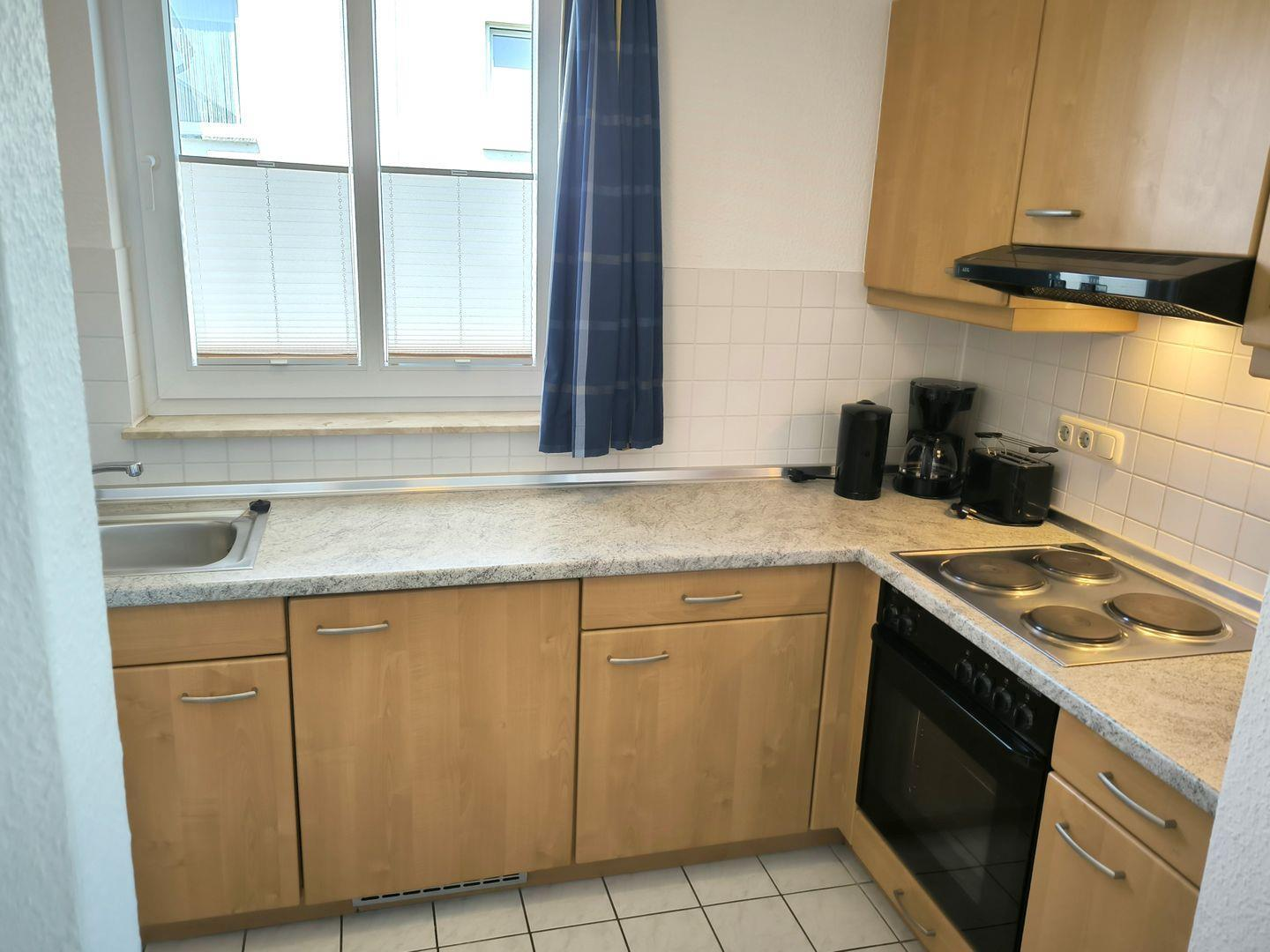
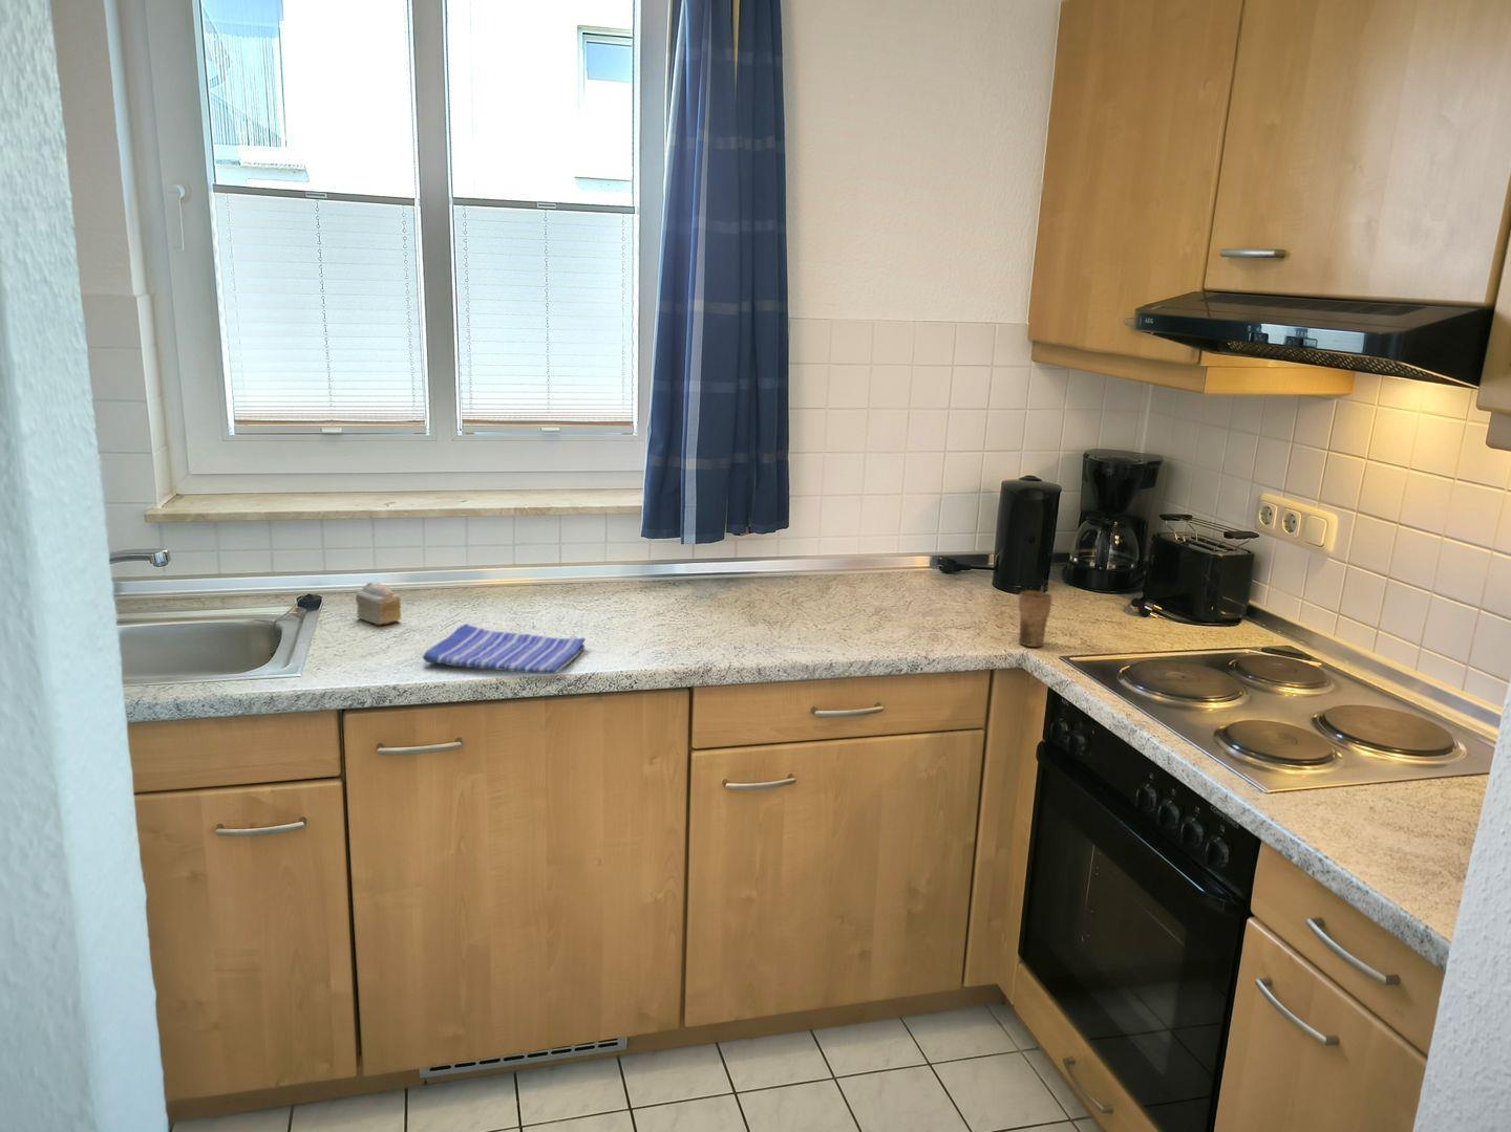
+ cup (1034, 612)
+ cake slice (378, 602)
+ dish towel (506, 649)
